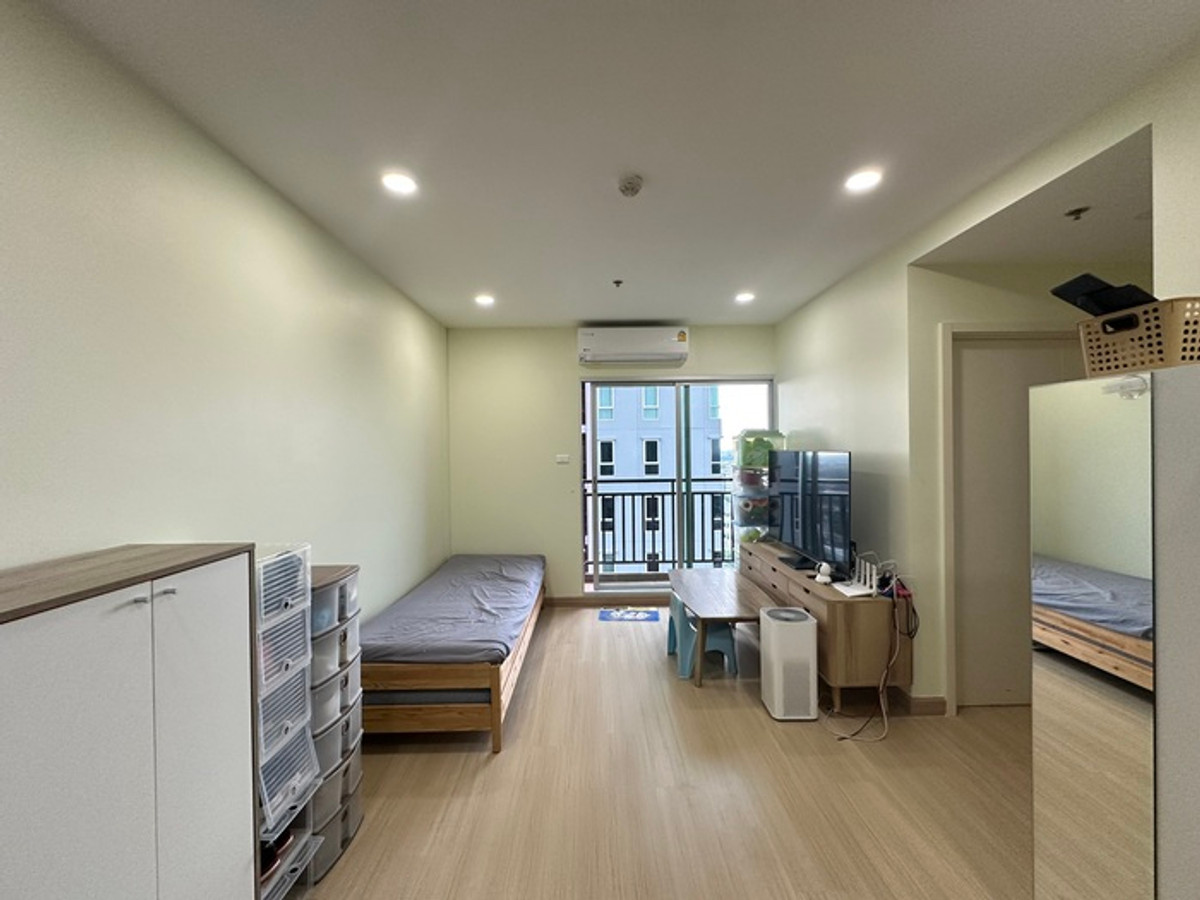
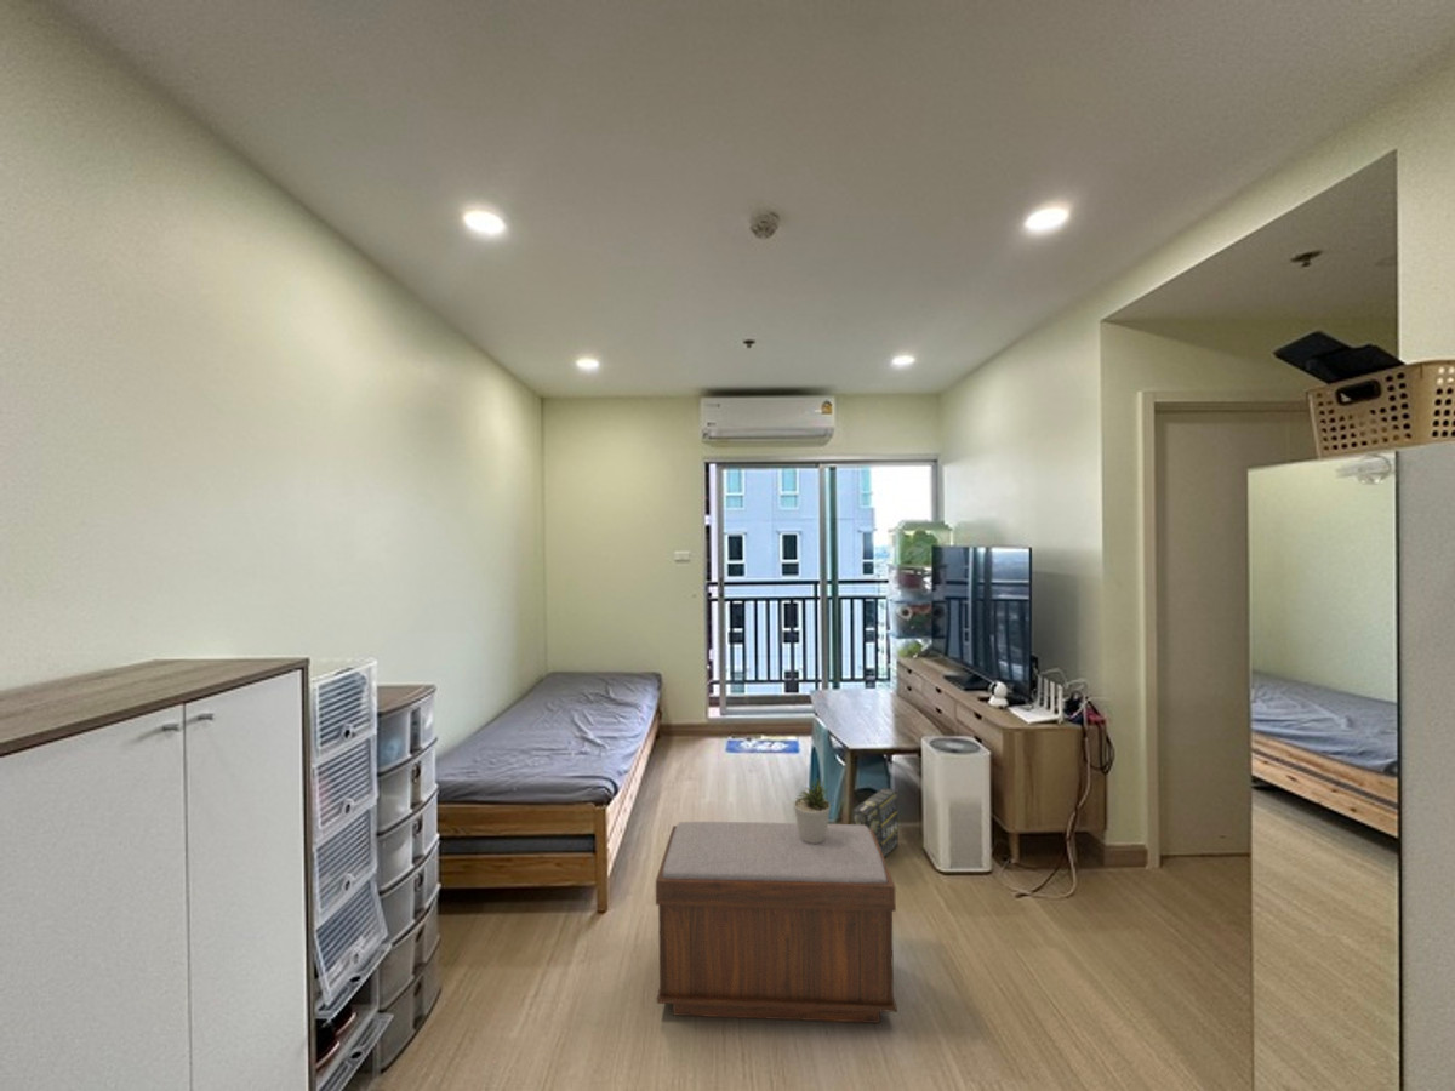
+ bench (772, 912)
+ box (877, 828)
+ potted plant (814, 809)
